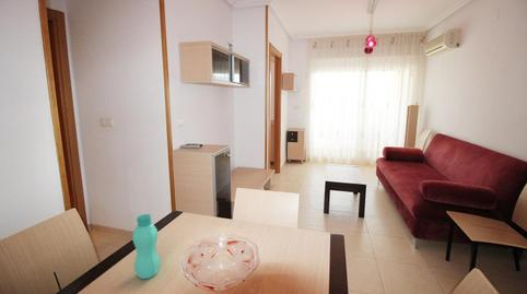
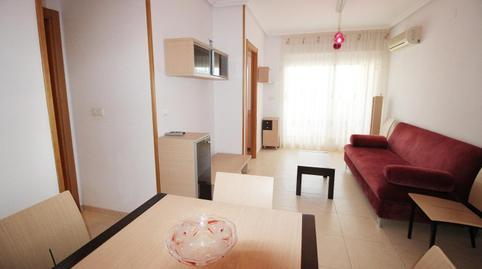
- bottle (145, 245)
